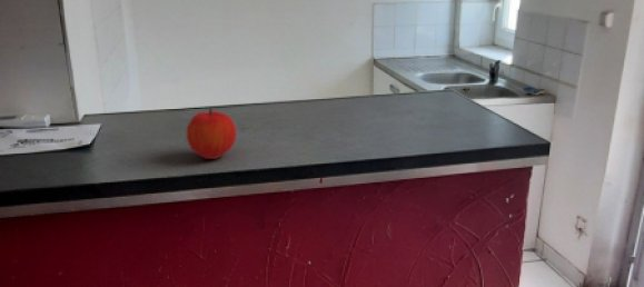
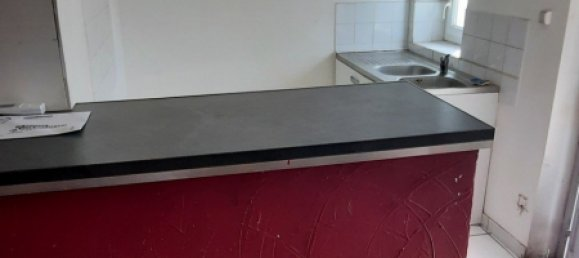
- fruit (211, 132)
